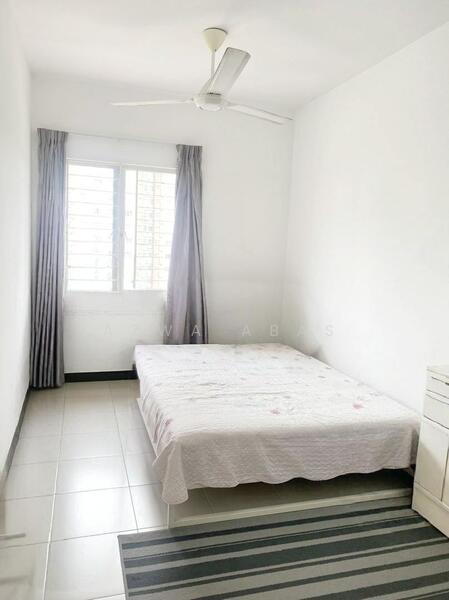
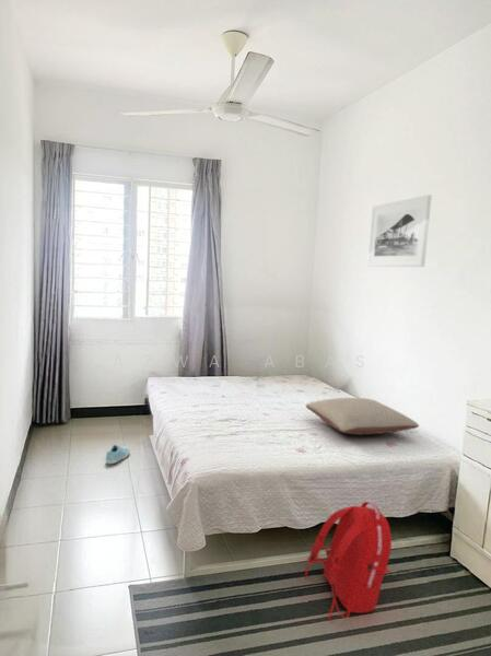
+ backpack (350, 550)
+ sneaker (118, 450)
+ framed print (396, 234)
+ pillow (359, 414)
